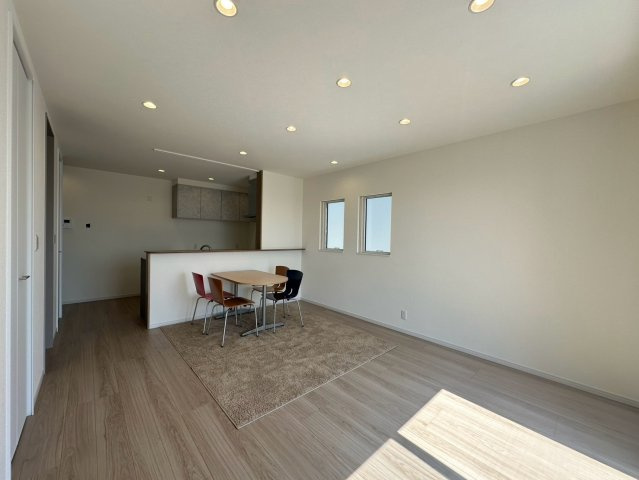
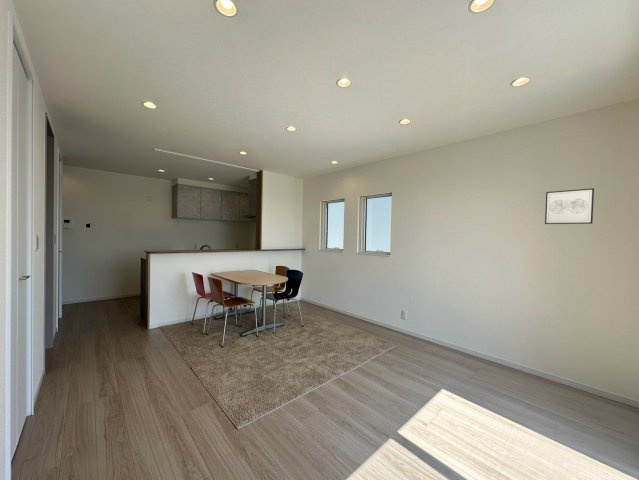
+ wall art (568, 207)
